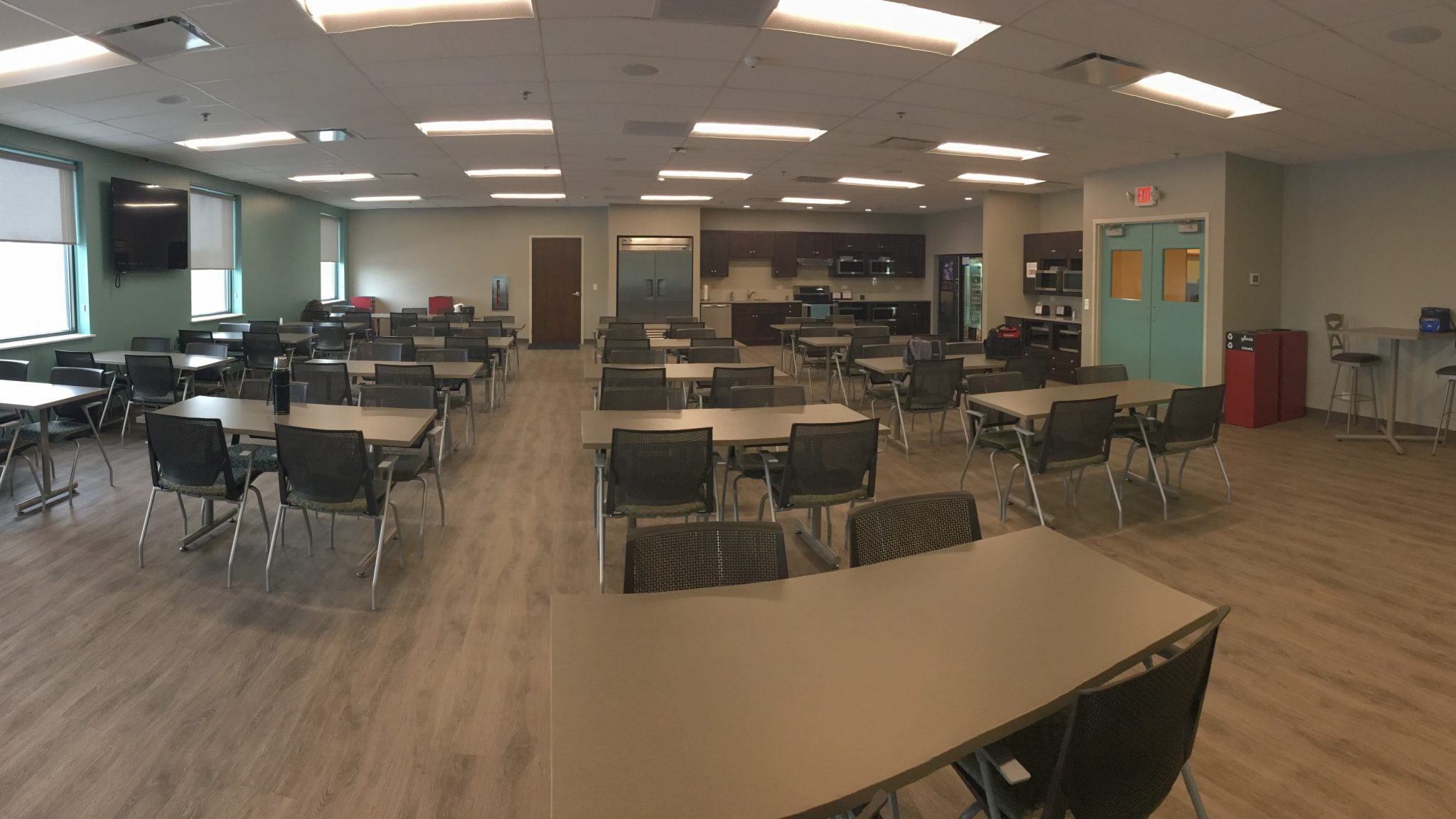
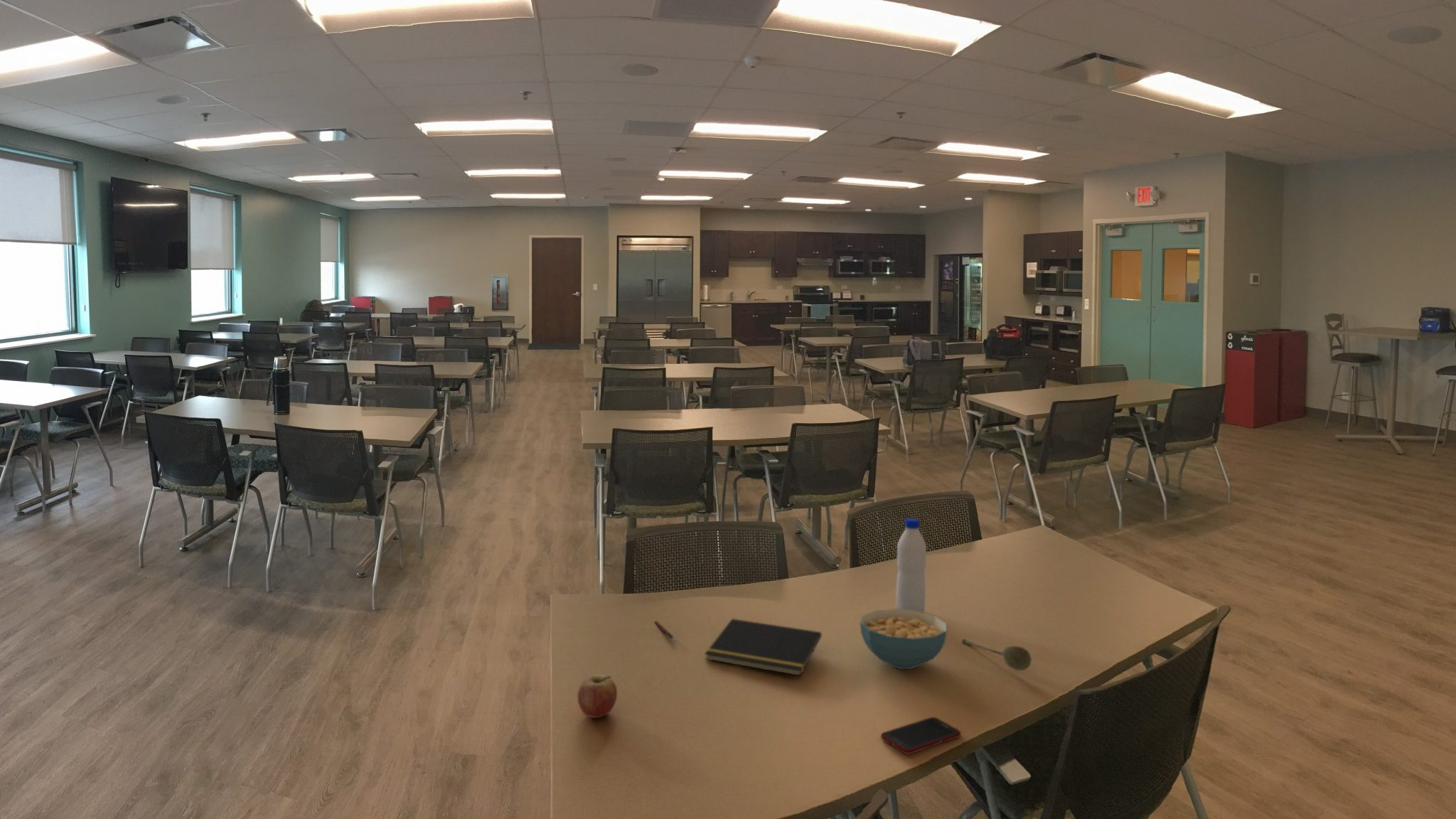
+ cell phone (921, 735)
+ cereal bowl (903, 643)
+ soupspoon (995, 650)
+ pen (665, 631)
+ fruit (597, 695)
+ water bottle (911, 566)
+ notepad (764, 645)
